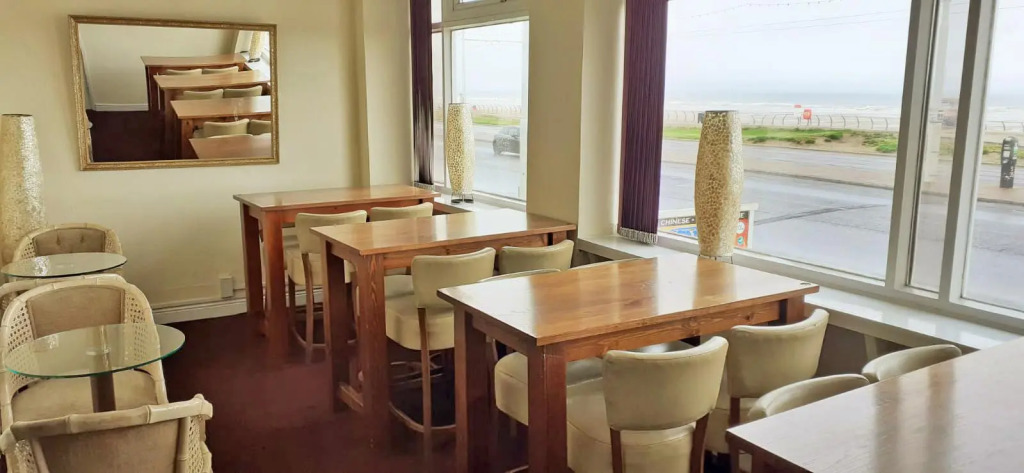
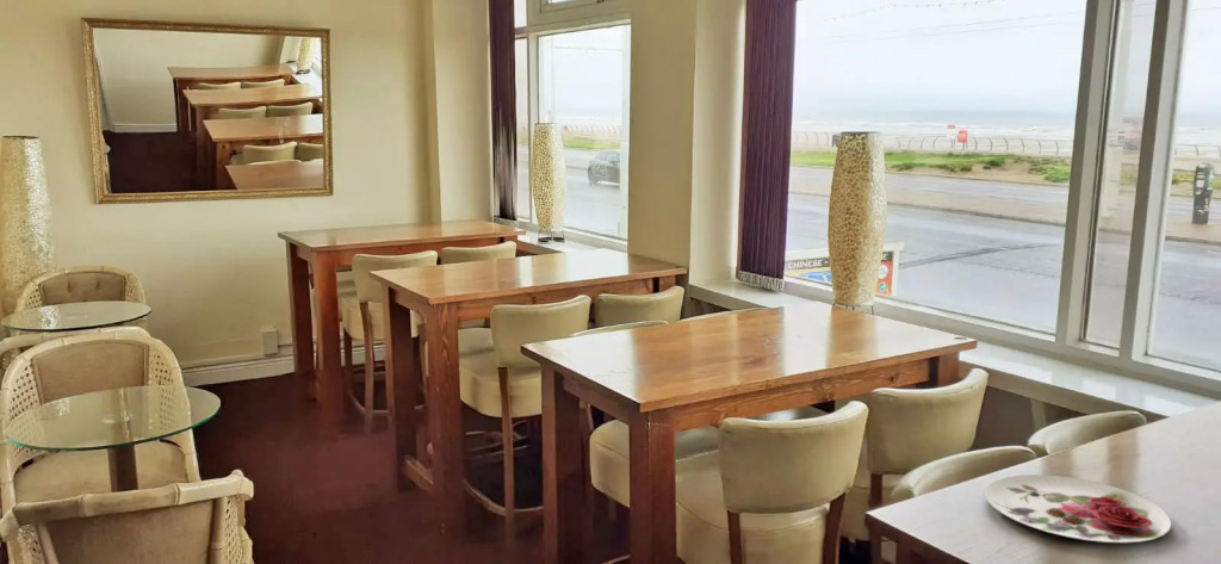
+ plate (1074, 504)
